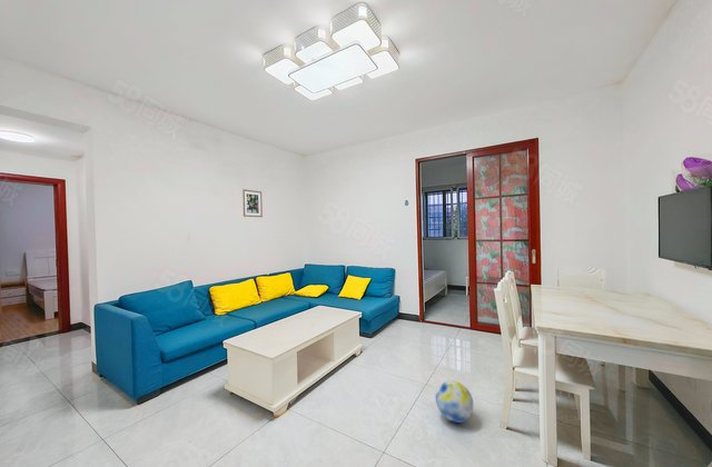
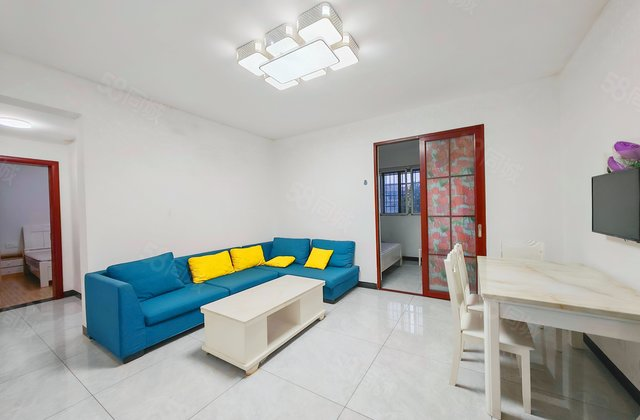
- wall art (253, 203)
- ball (454, 400)
